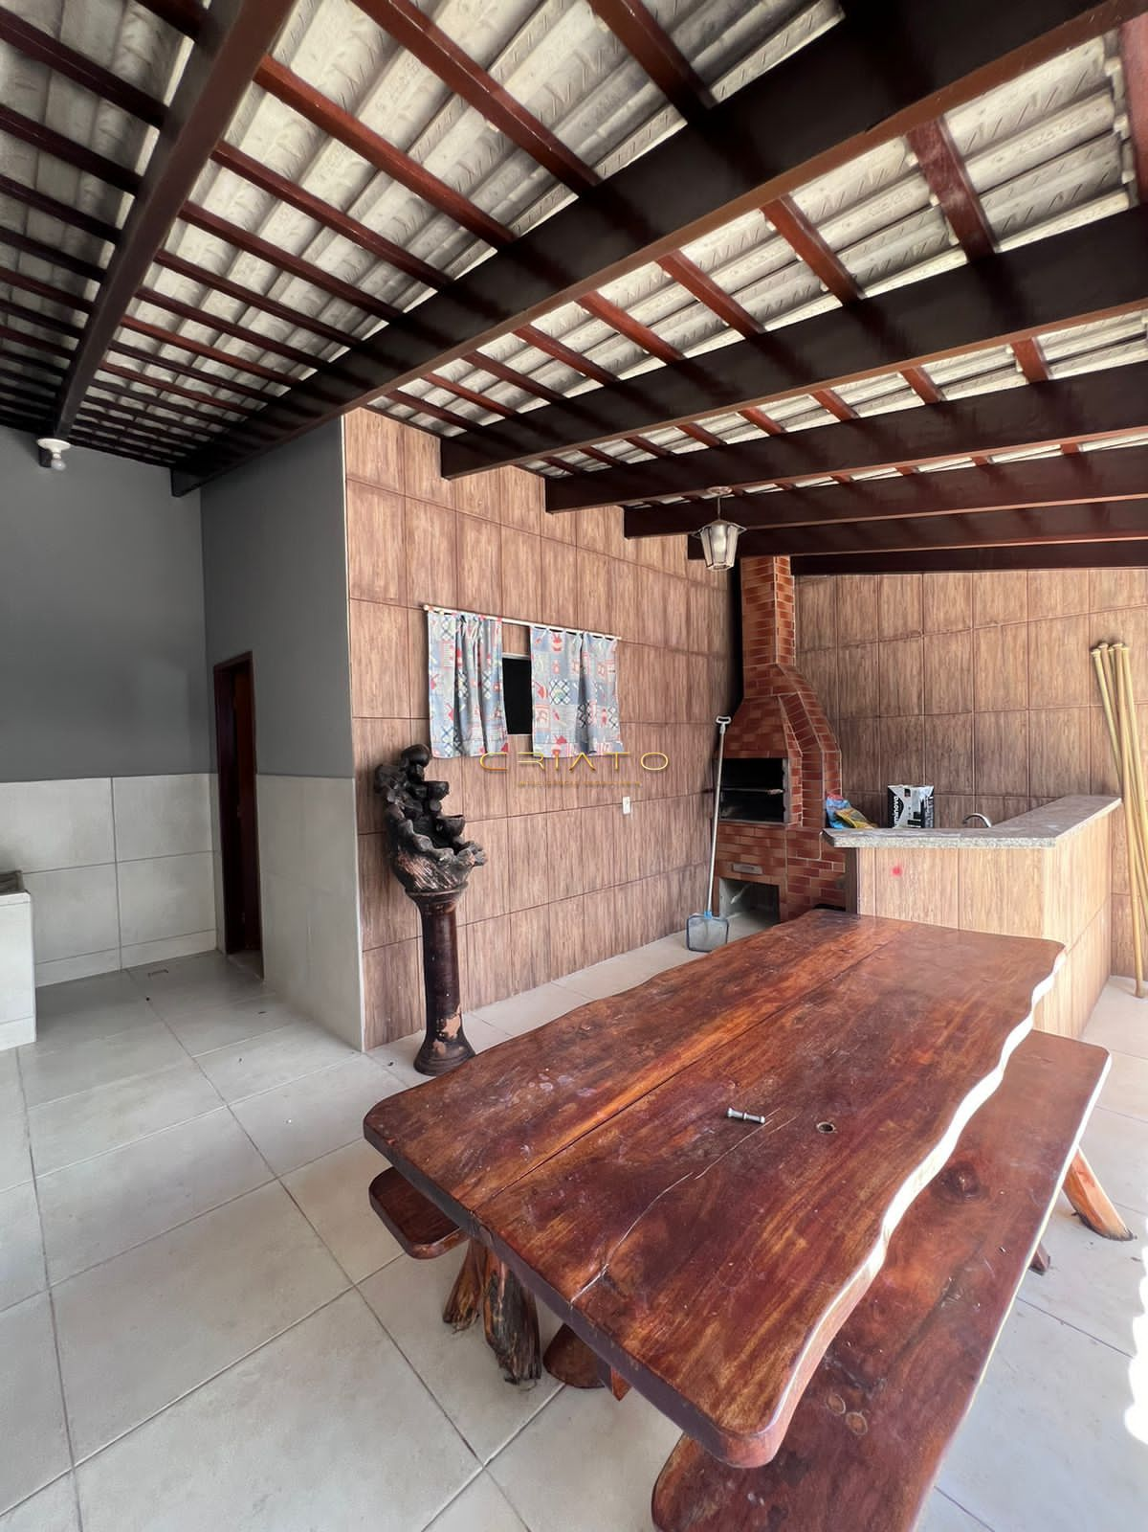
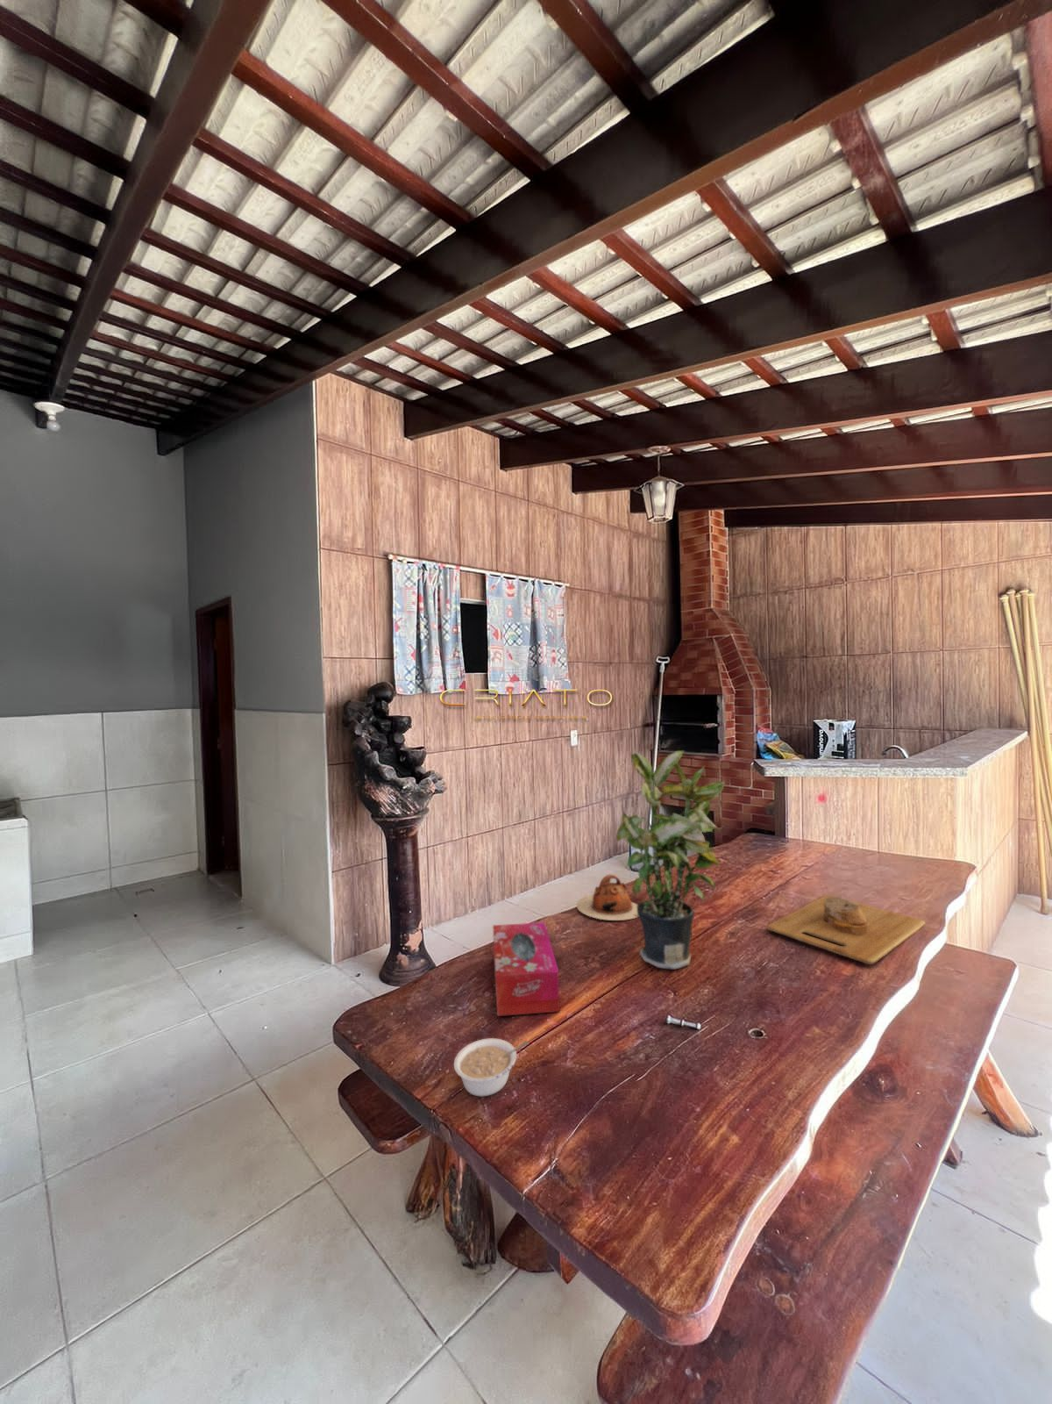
+ legume (487, 1066)
+ tissue box (524, 964)
+ cutting board (846, 914)
+ teapot (612, 890)
+ potted plant (673, 855)
